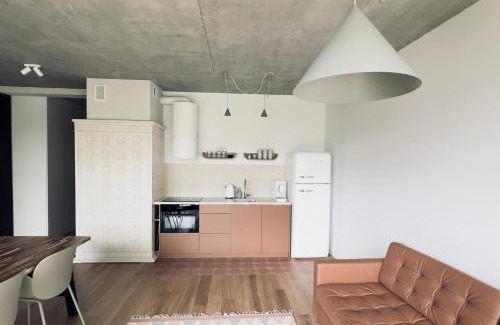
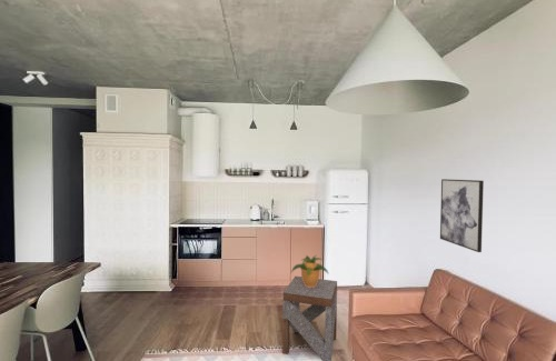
+ side table (310, 315)
+ wall art (459, 212)
+ potted plant (312, 270)
